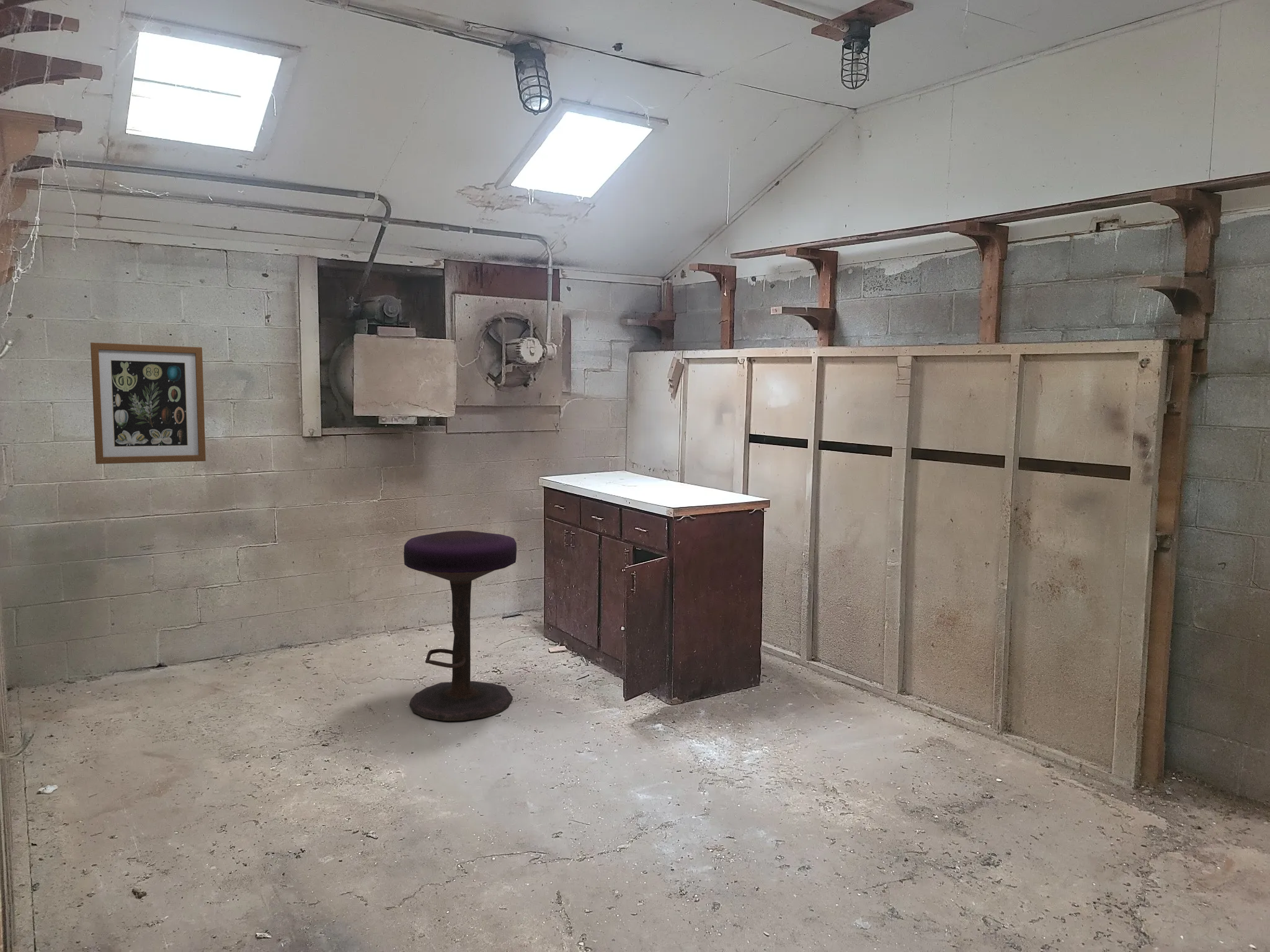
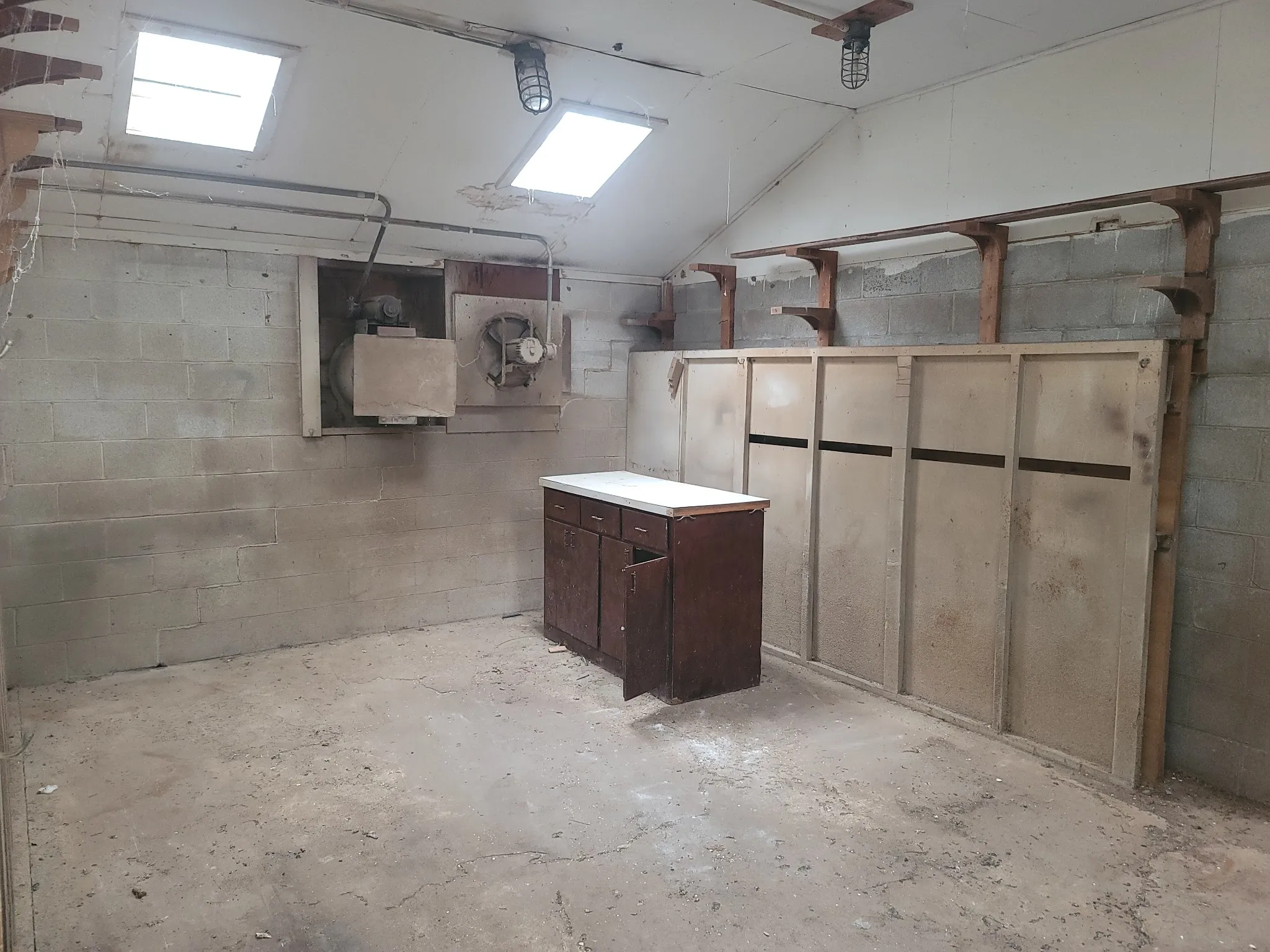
- stool (461, 618)
- wall art (150, 403)
